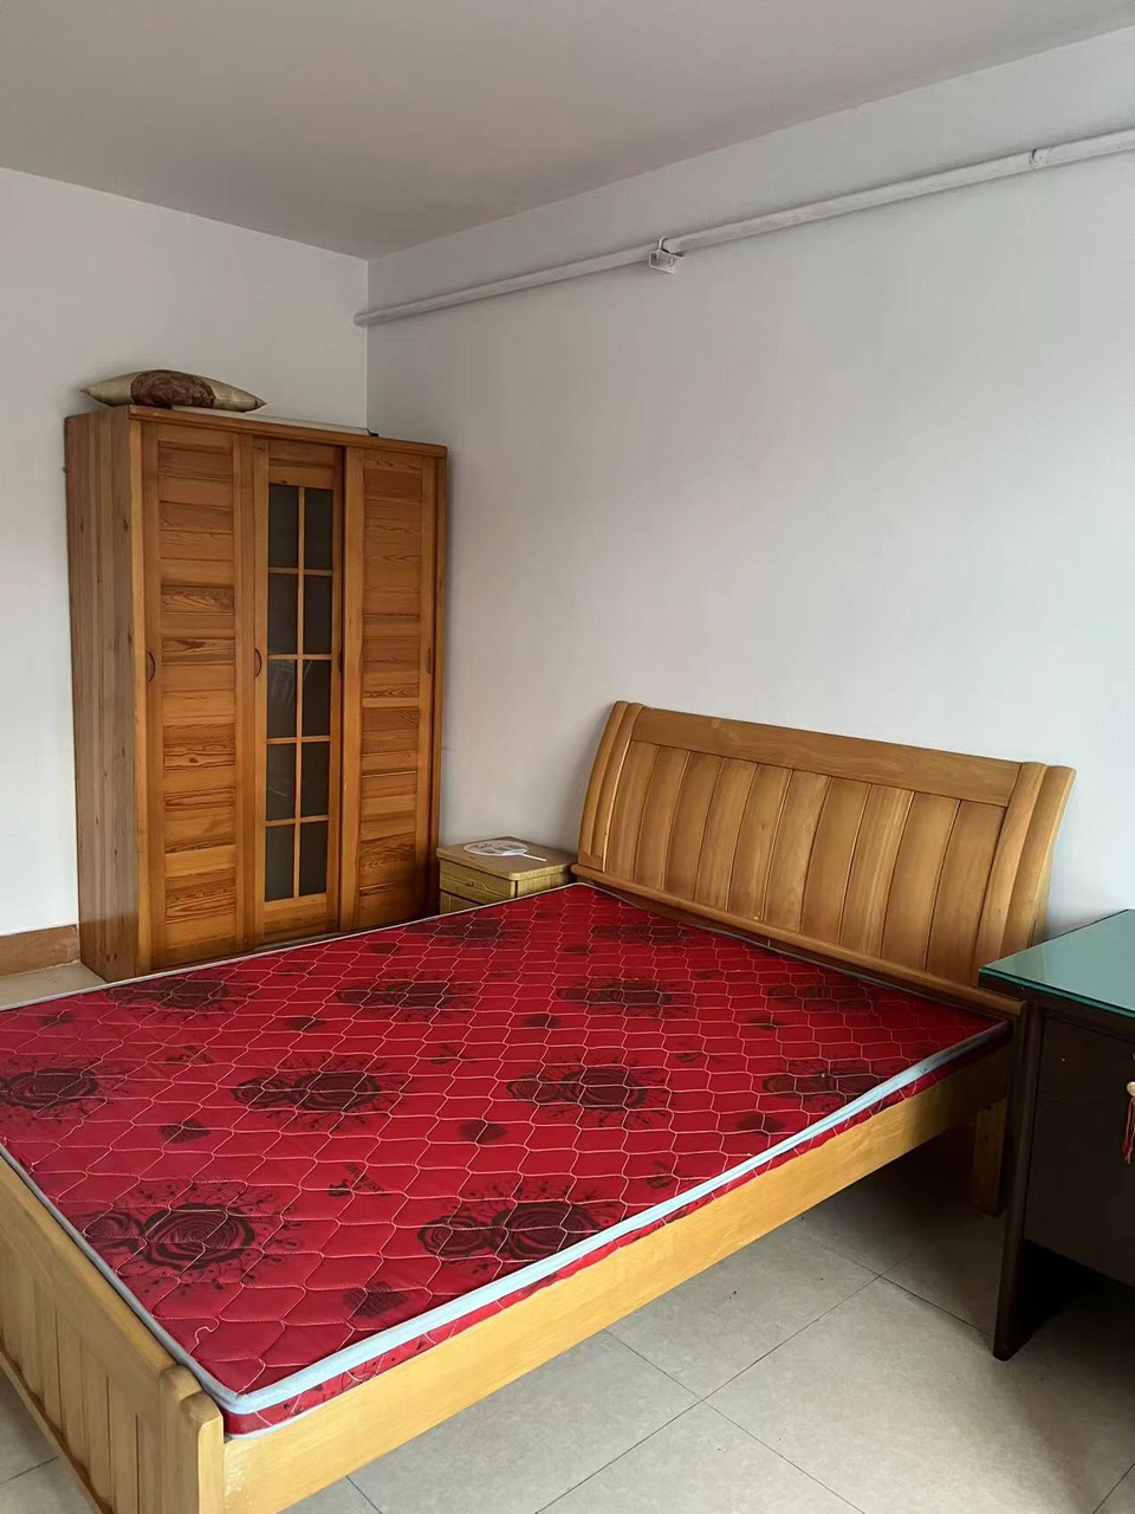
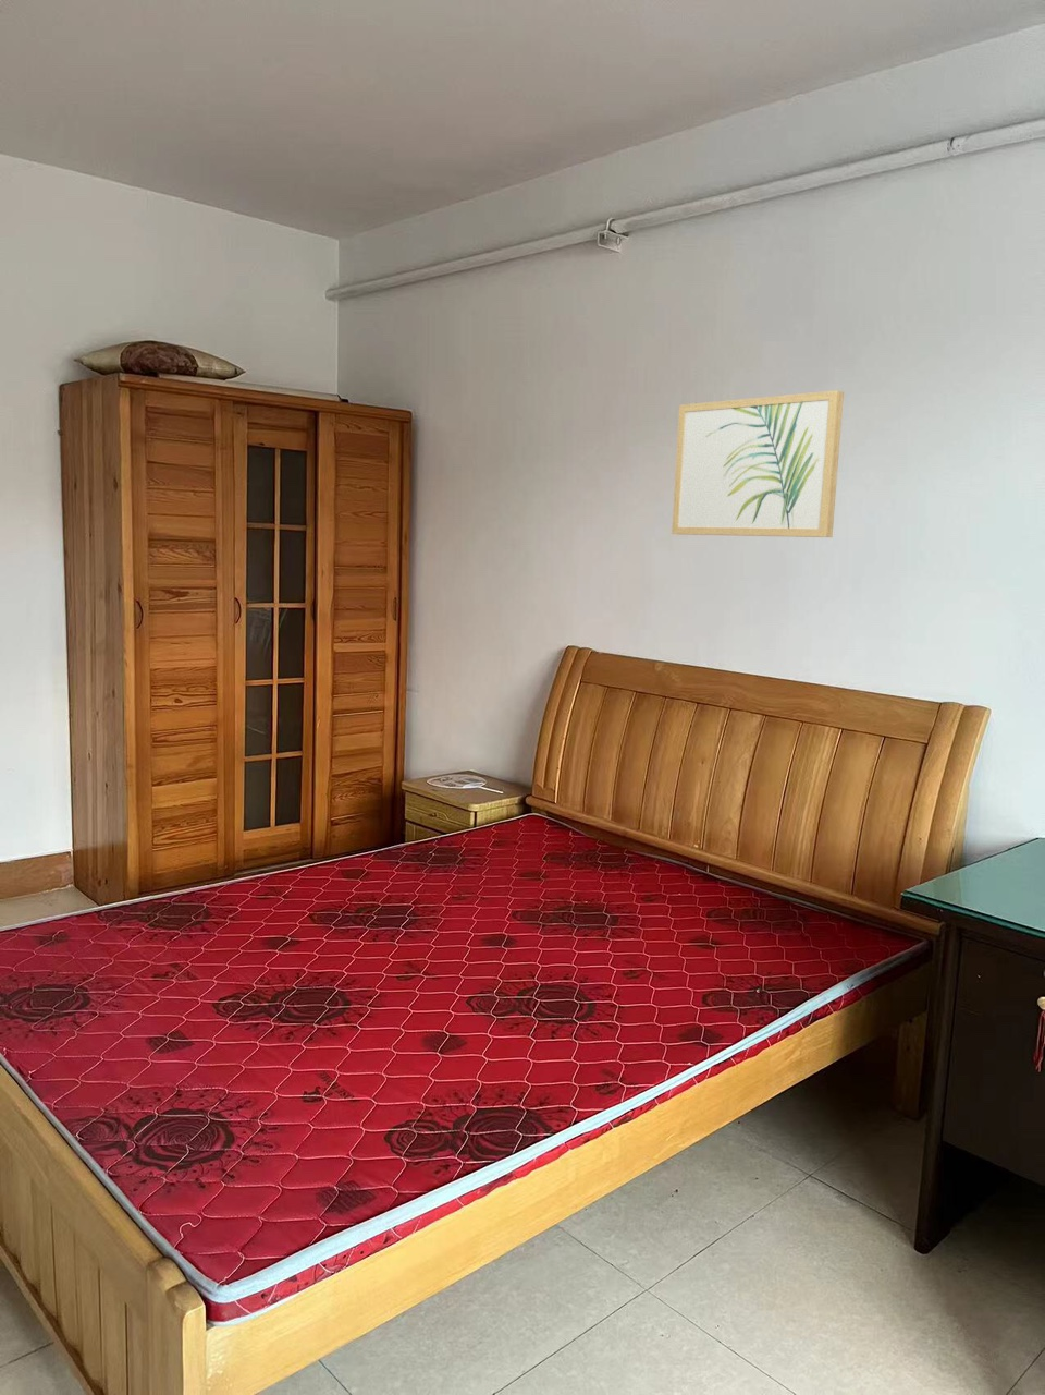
+ wall art (751, 468)
